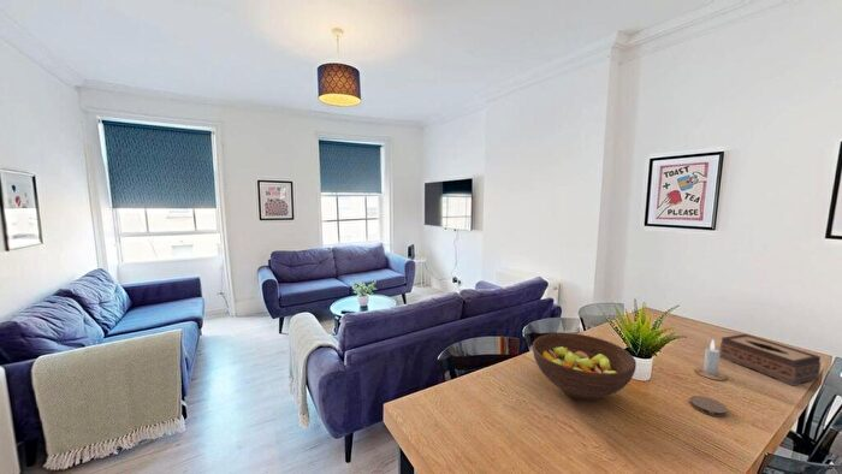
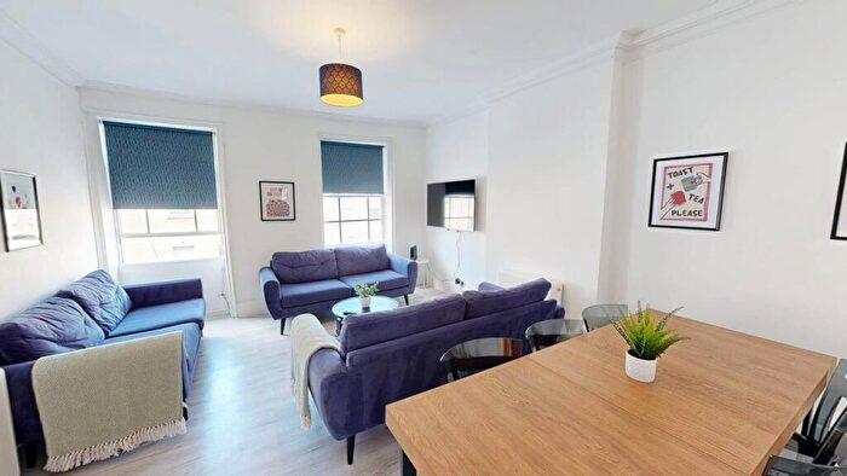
- fruit bowl (580, 371)
- candle (711, 356)
- coaster (707, 405)
- tissue box (766, 357)
